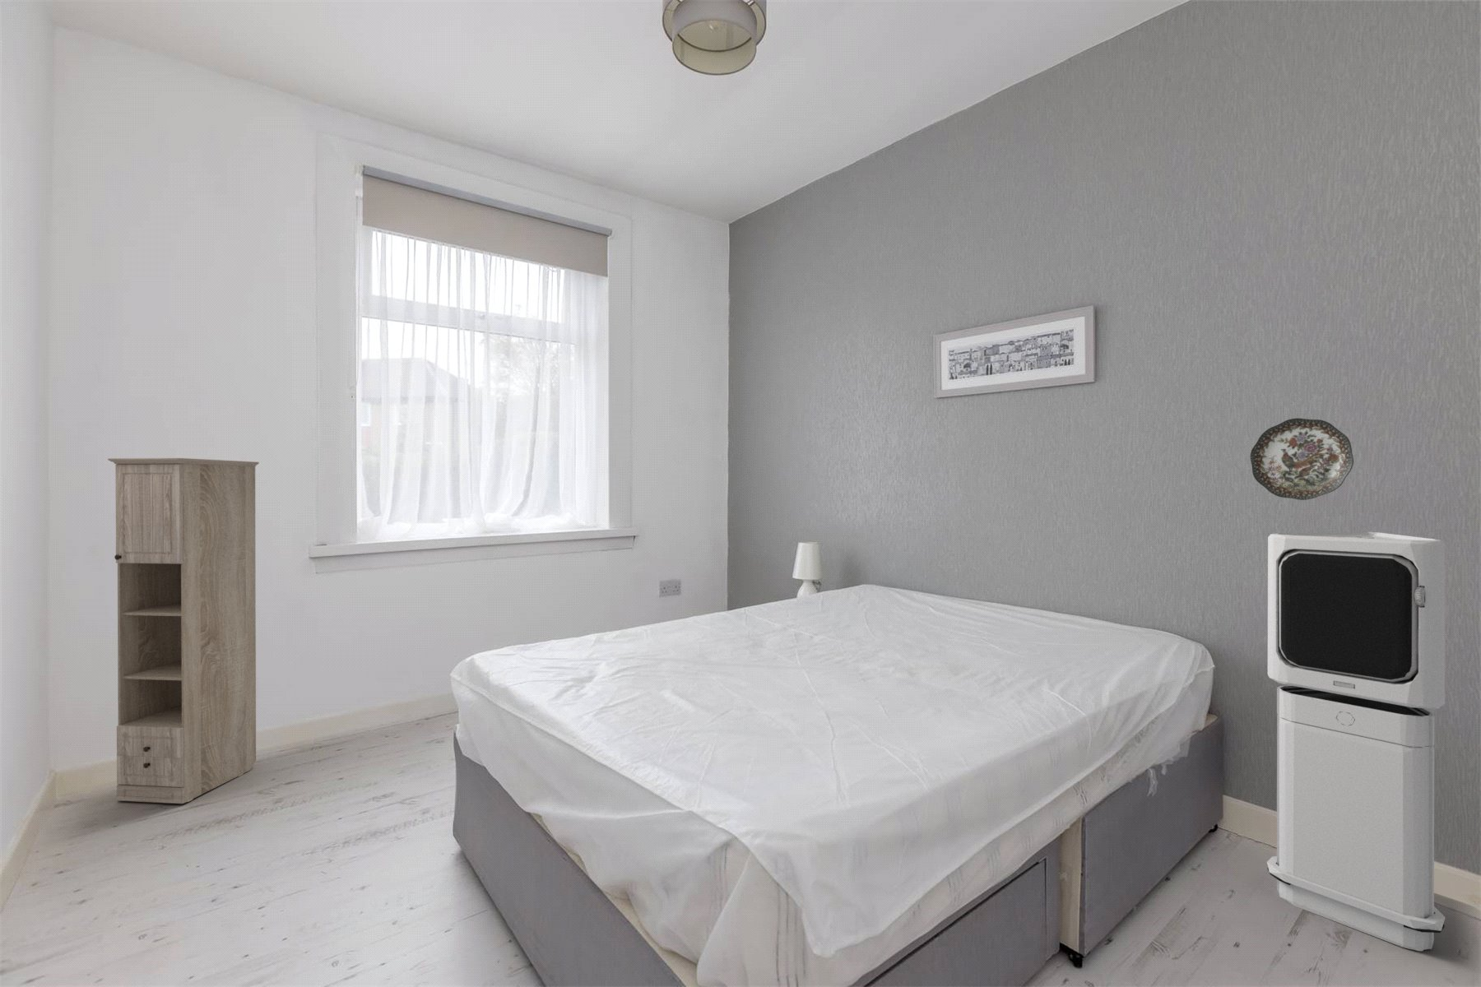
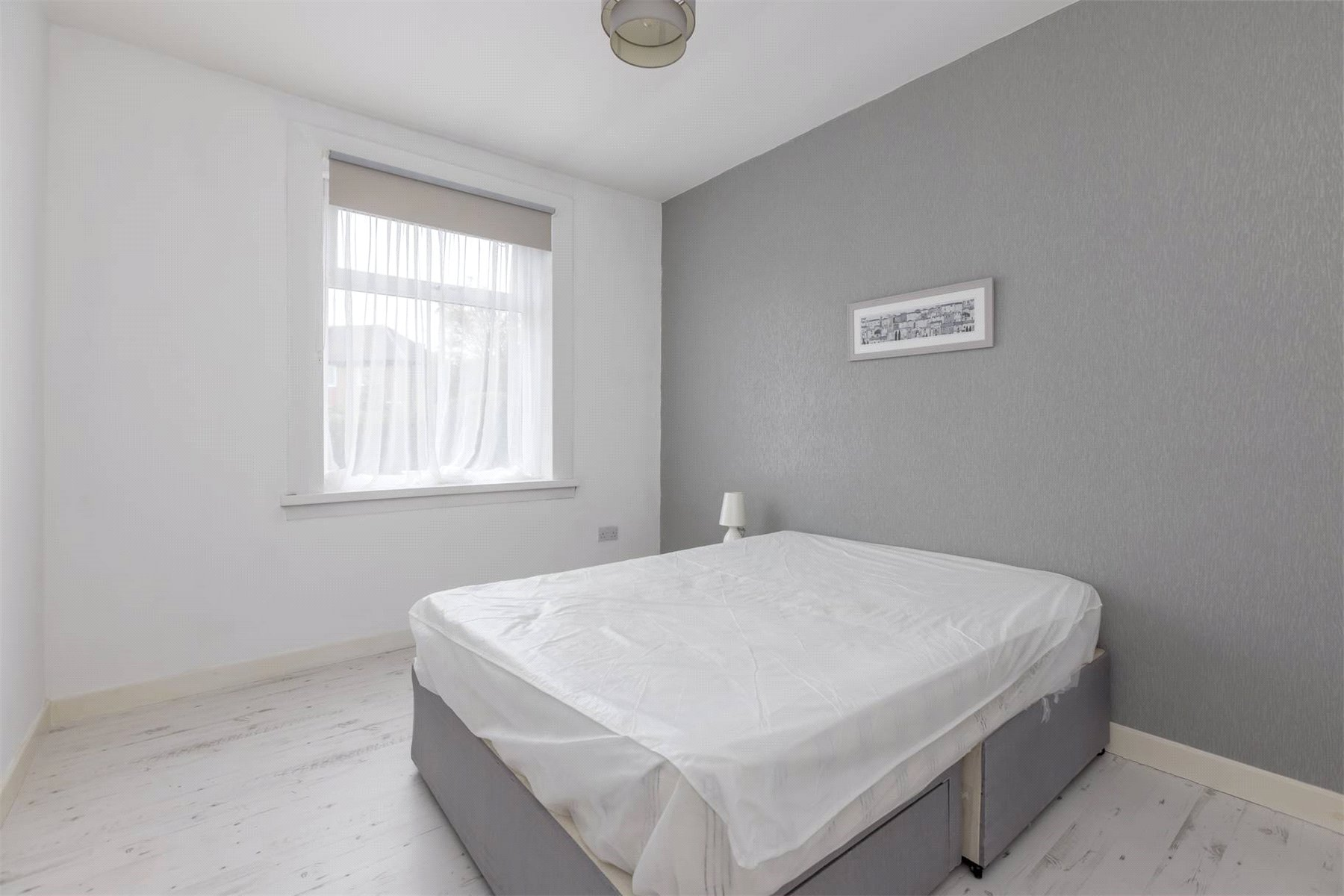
- decorative plate (1300, 459)
- storage cabinet (188, 621)
- air purifier (1359, 718)
